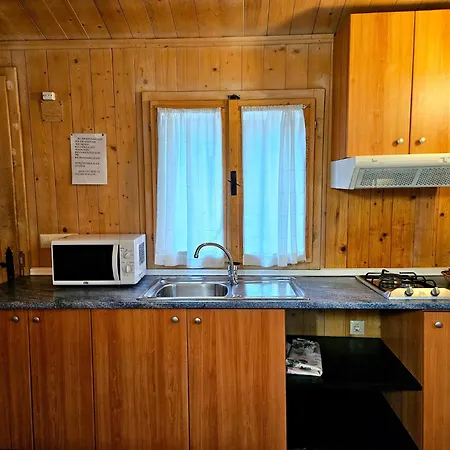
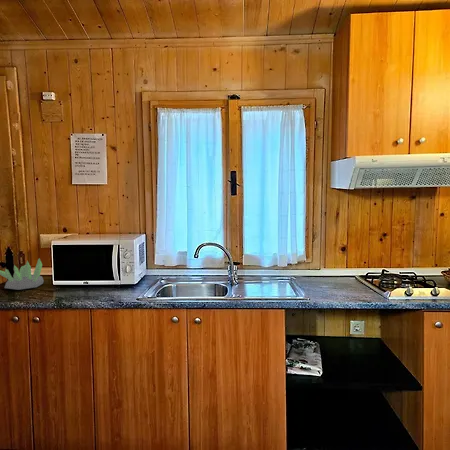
+ succulent plant (21, 272)
